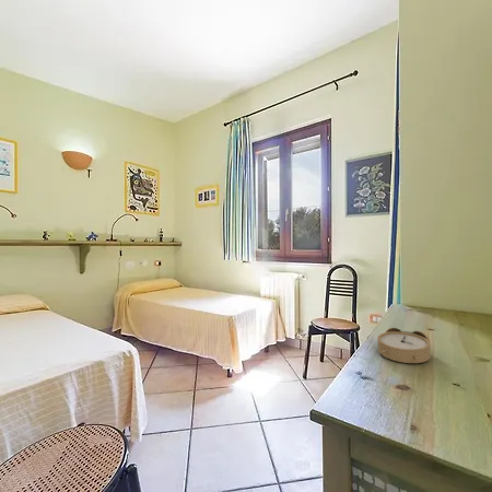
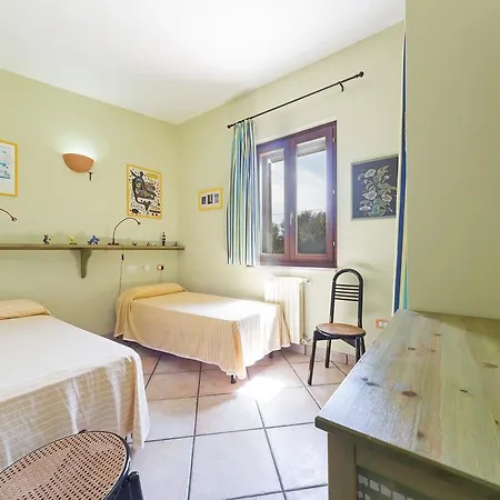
- alarm clock (403, 342)
